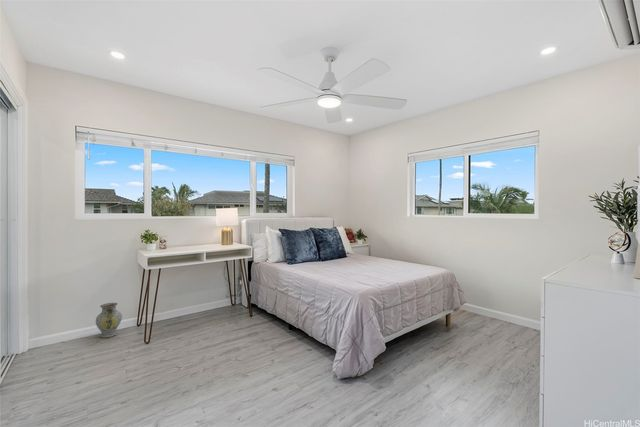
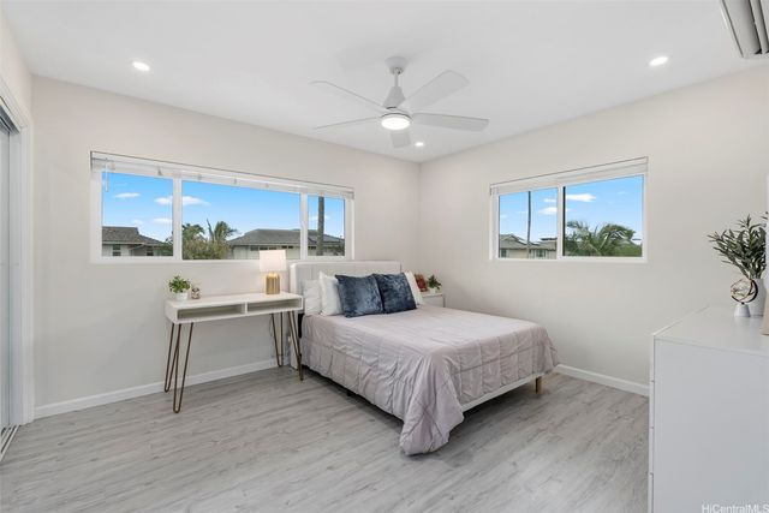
- ceramic jug (109, 320)
